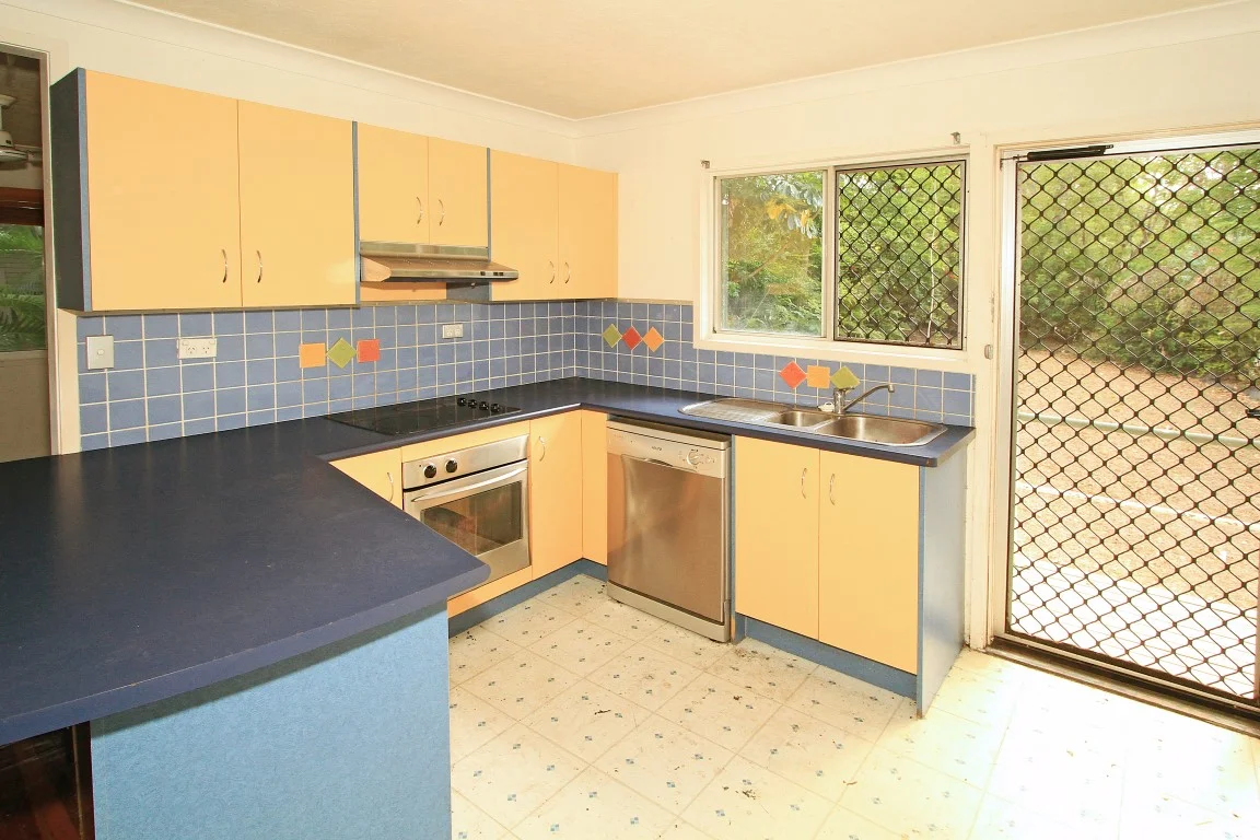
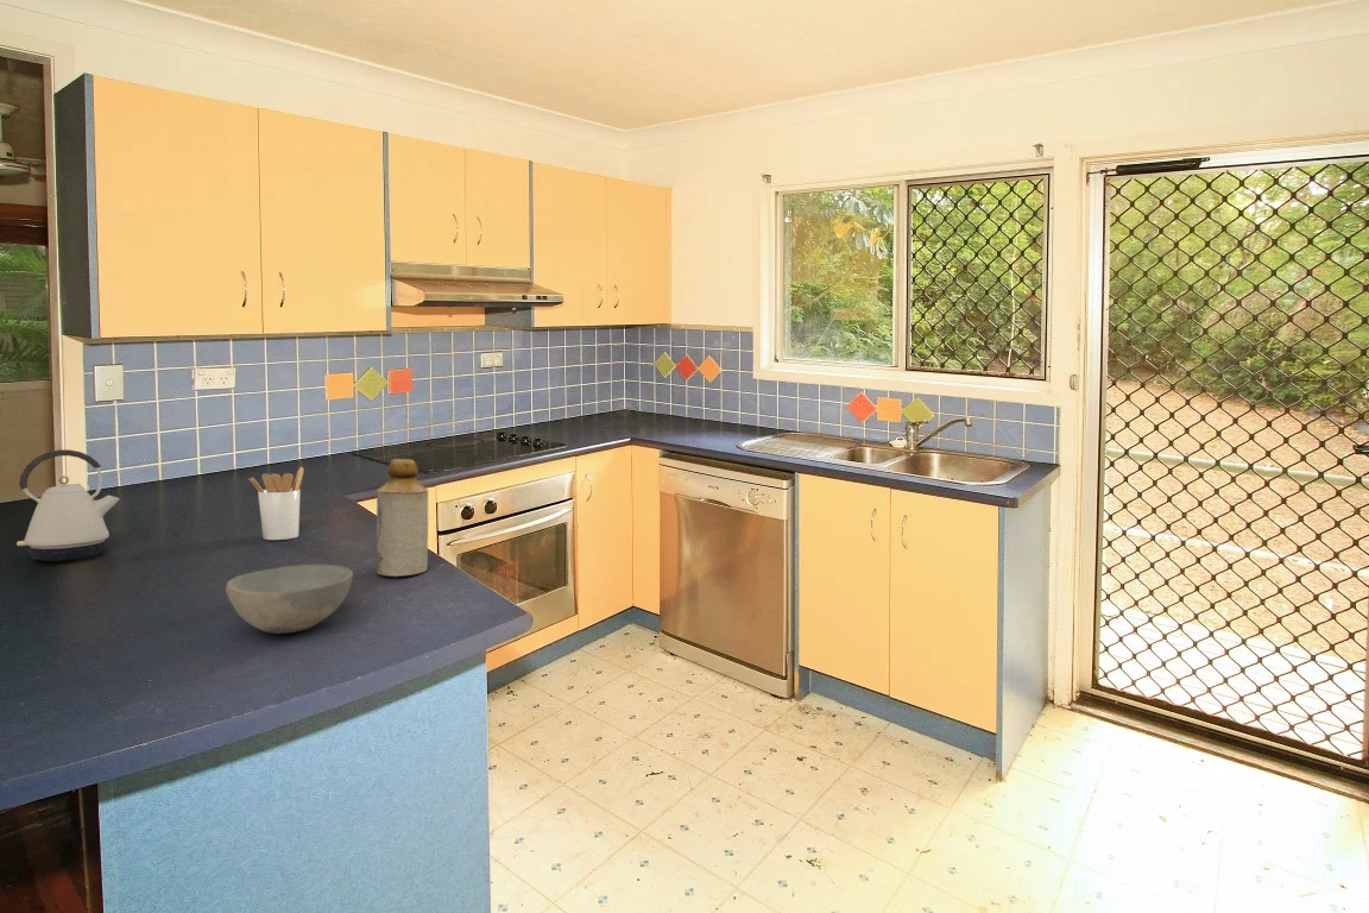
+ kettle (68, 503)
+ utensil holder (279, 503)
+ bottle (402, 515)
+ bowl (291, 602)
